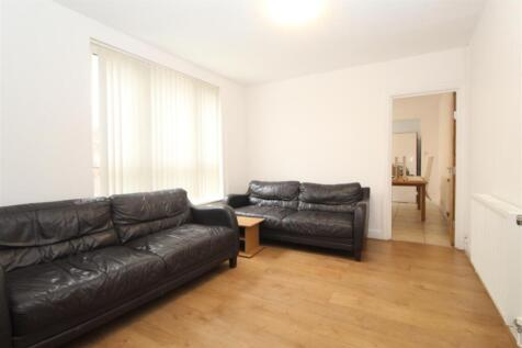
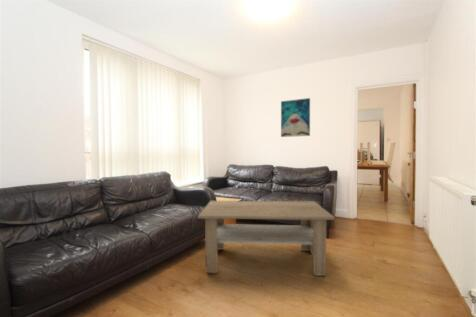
+ coffee table (263, 234)
+ wall art (295, 118)
